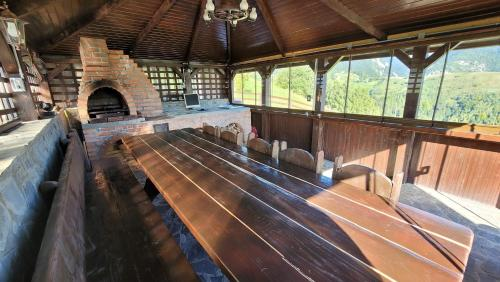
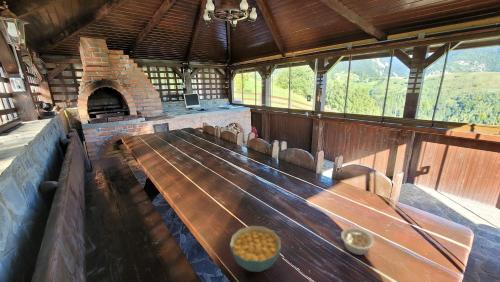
+ cereal bowl (255, 252)
+ legume (356, 242)
